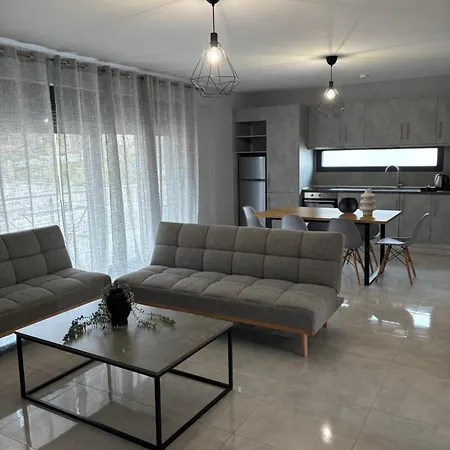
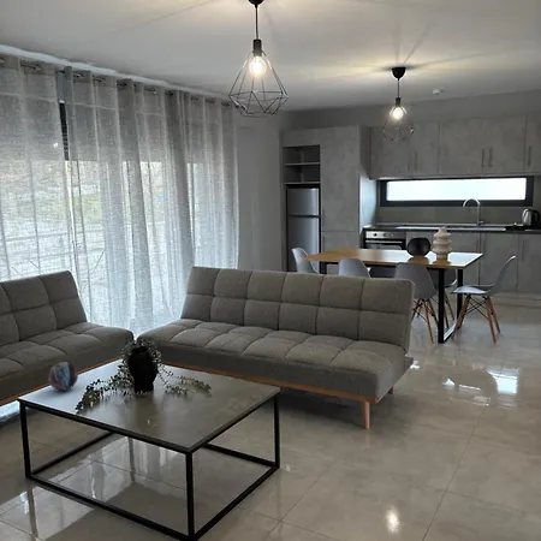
+ decorative orb (63, 376)
